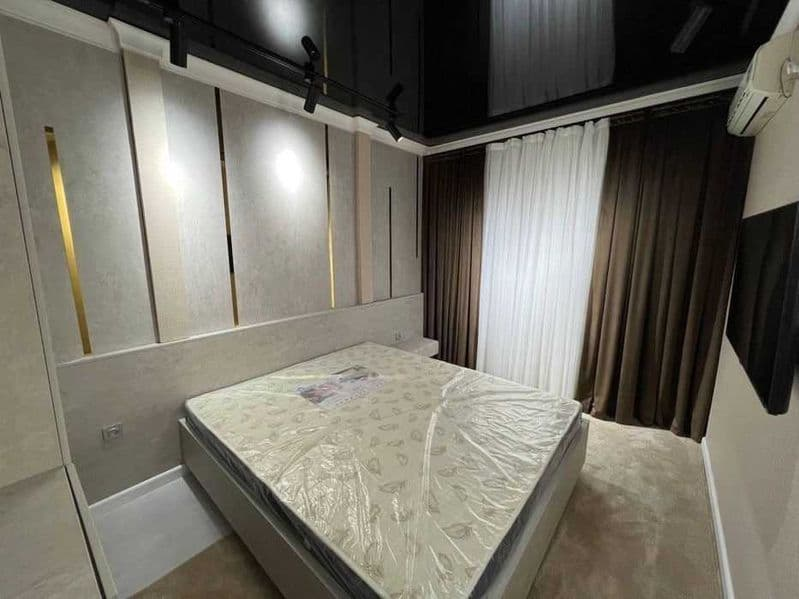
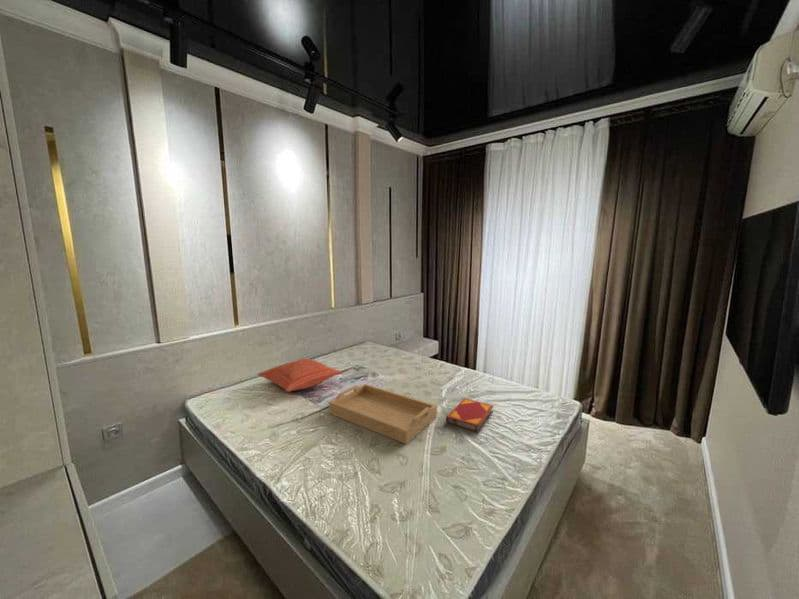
+ serving tray (382, 407)
+ hardback book (470, 413)
+ pillow (300, 373)
